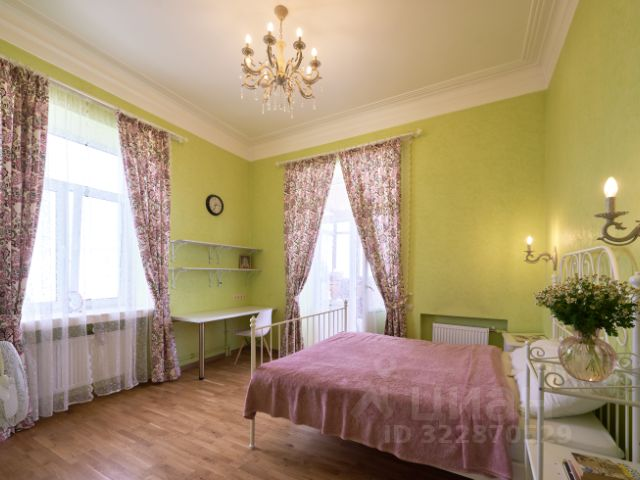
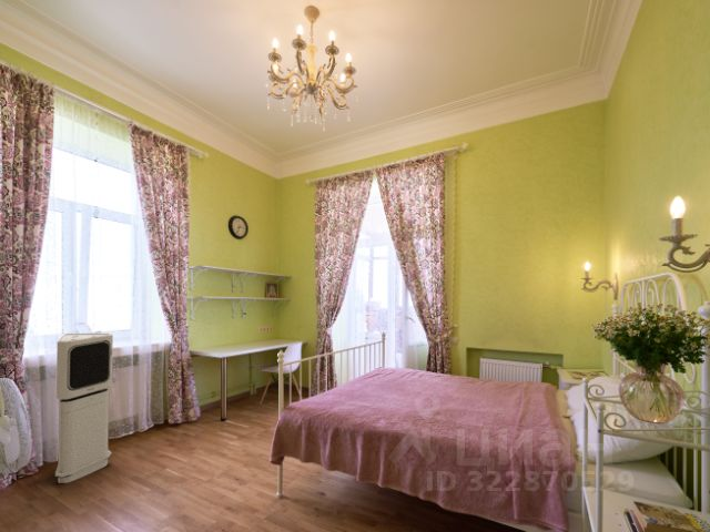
+ air purifier (77, 401)
